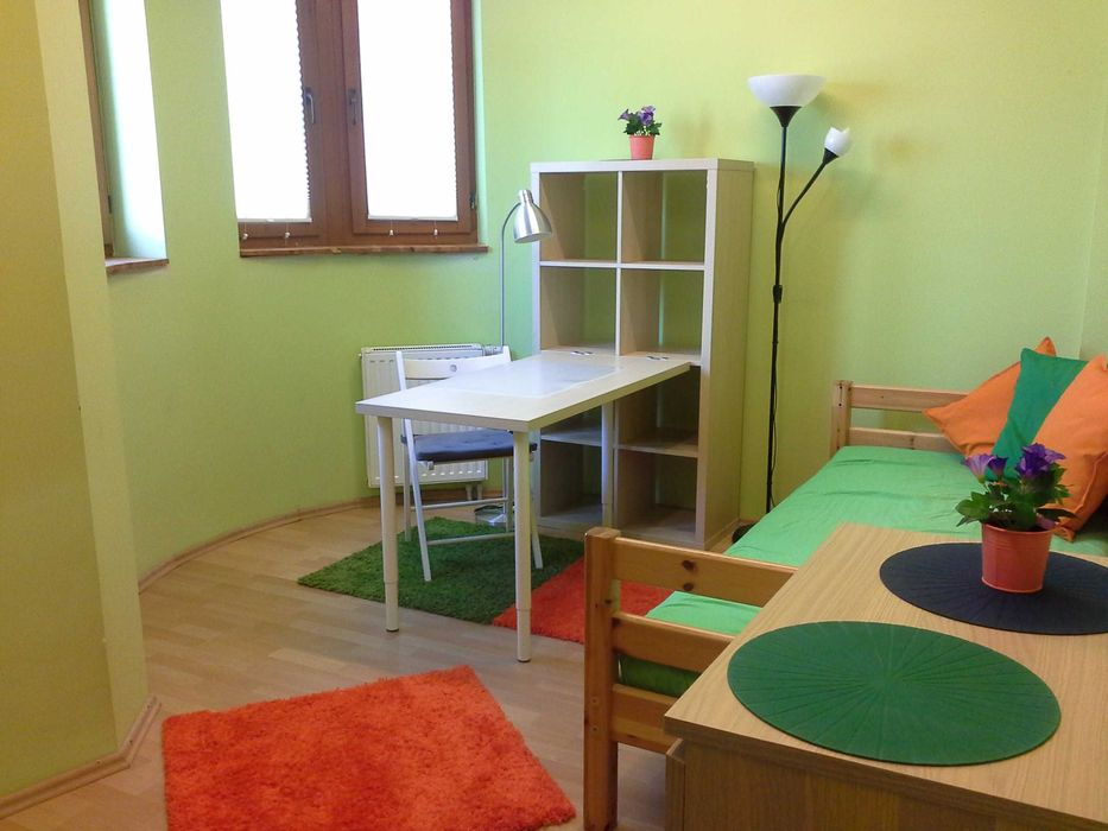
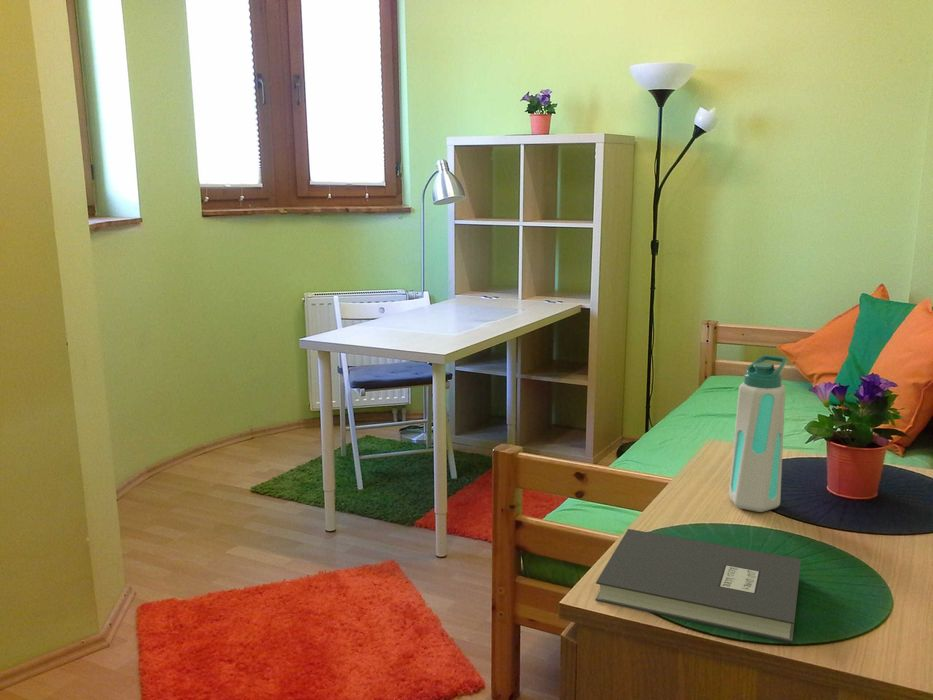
+ book (700, 578)
+ water bottle (759, 433)
